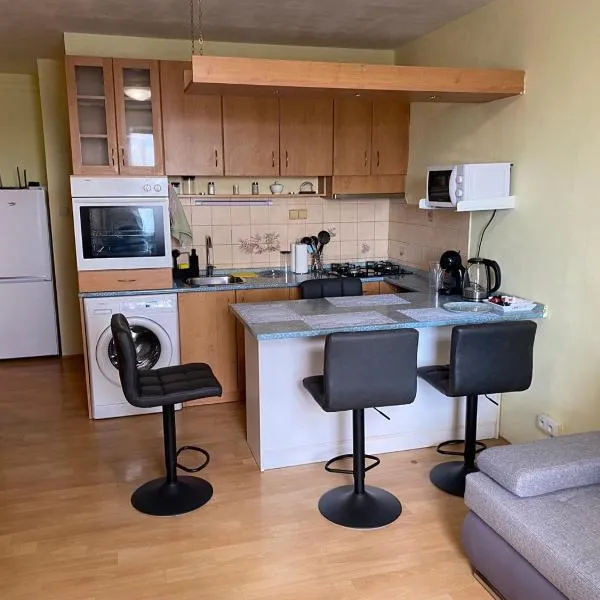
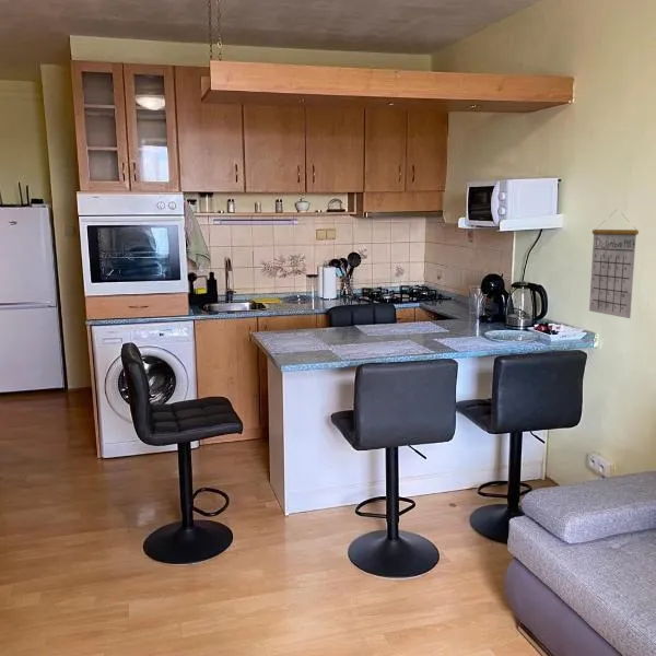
+ calendar (612, 262)
